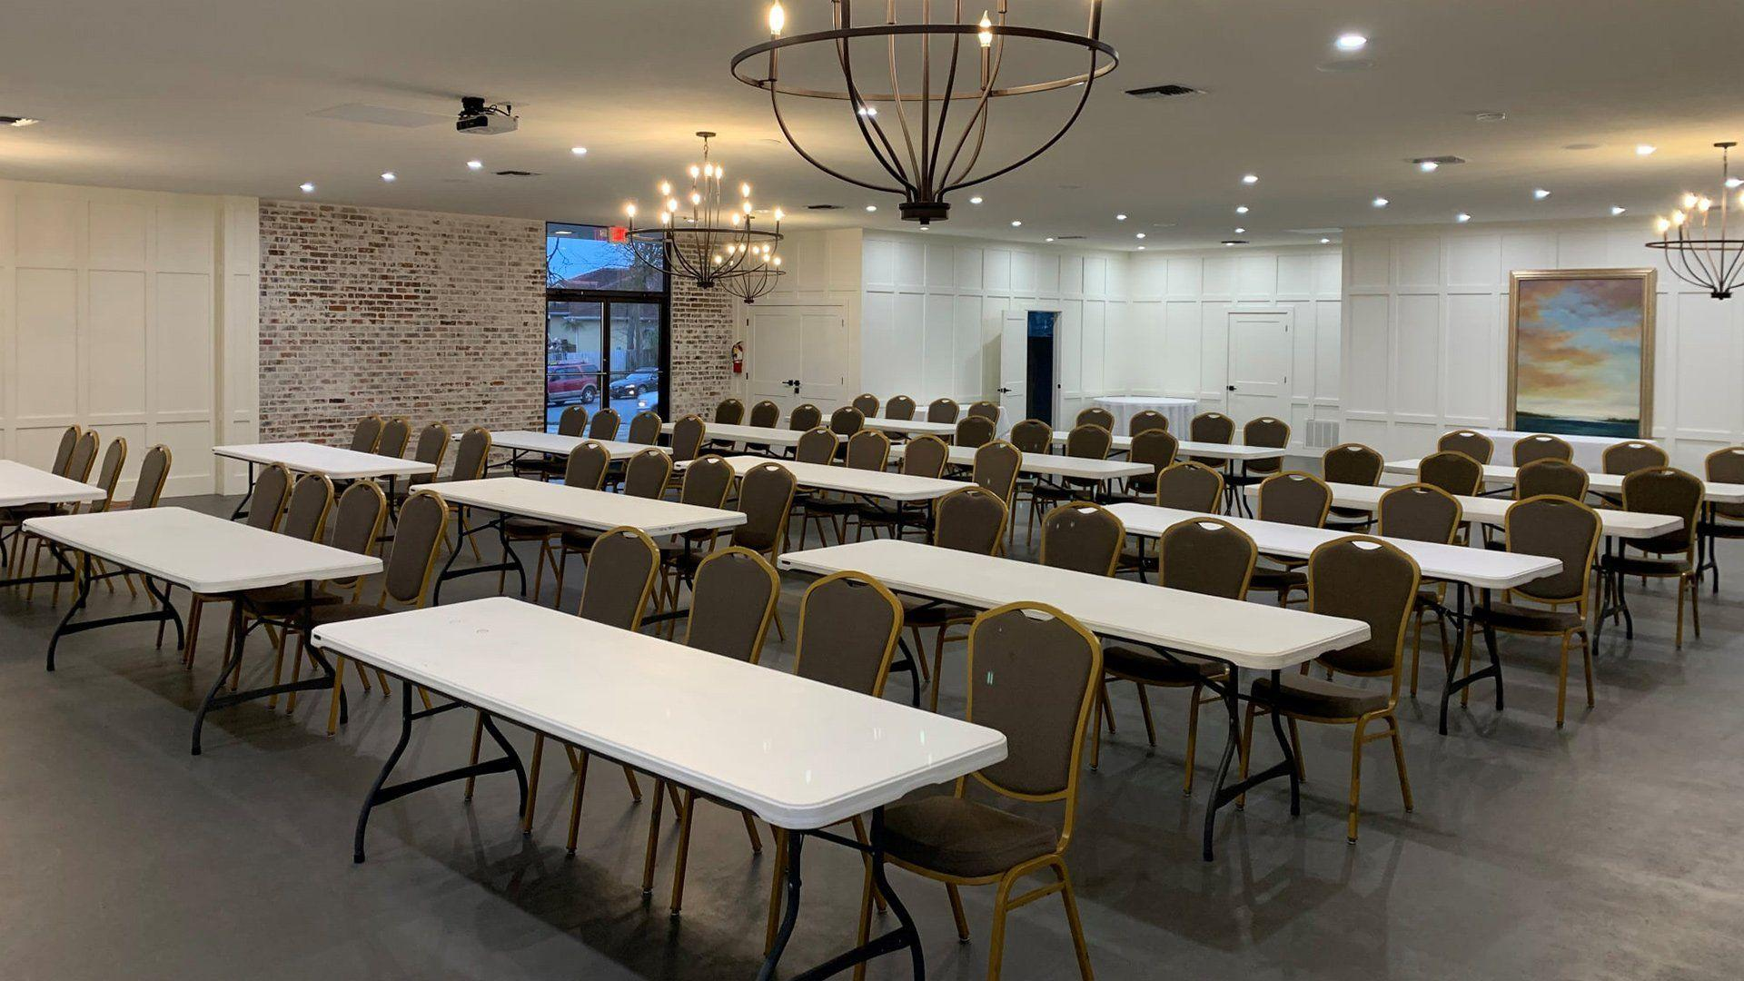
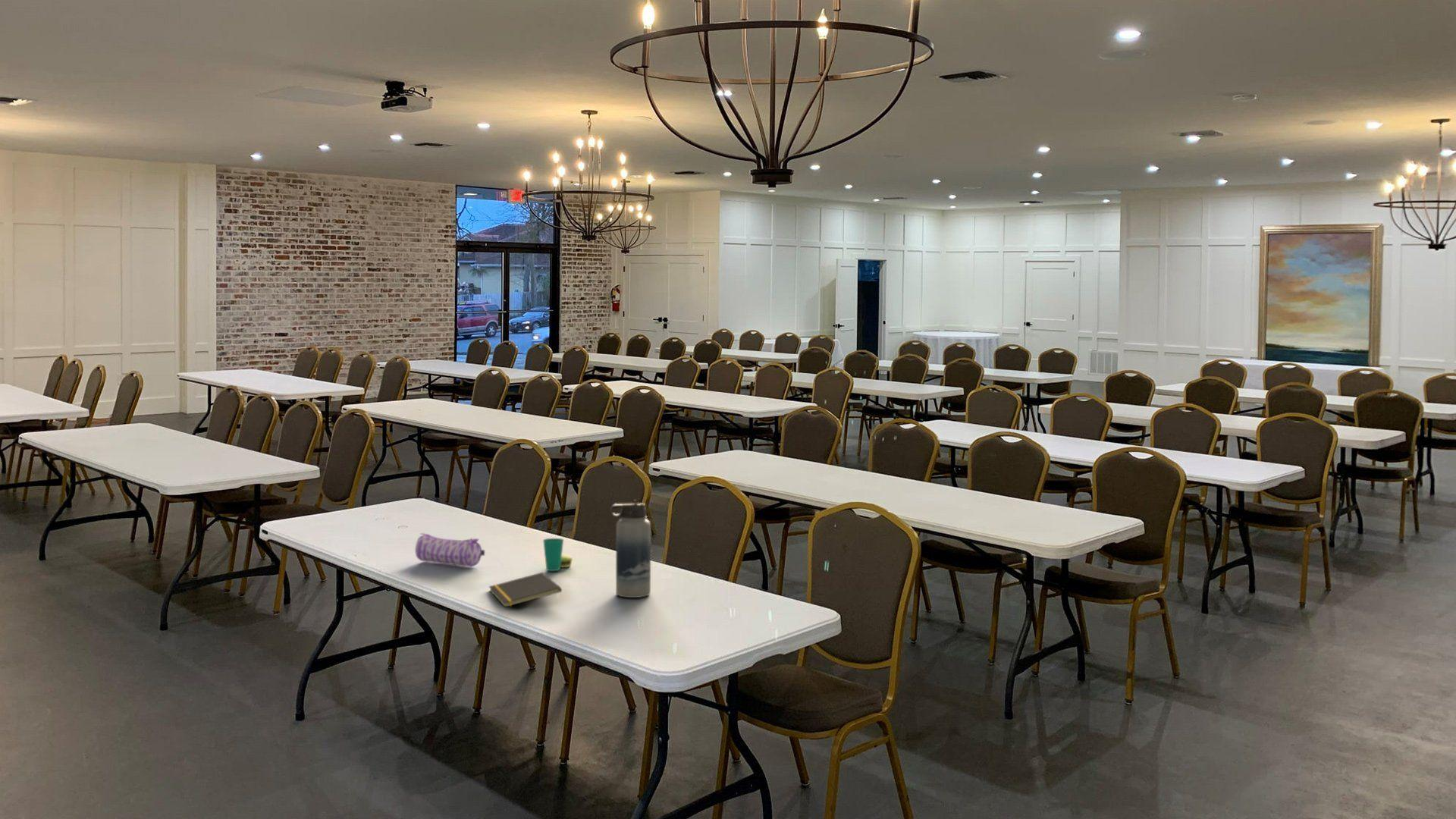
+ water bottle (631, 547)
+ pencil case (448, 550)
+ notepad (524, 588)
+ cup (557, 553)
